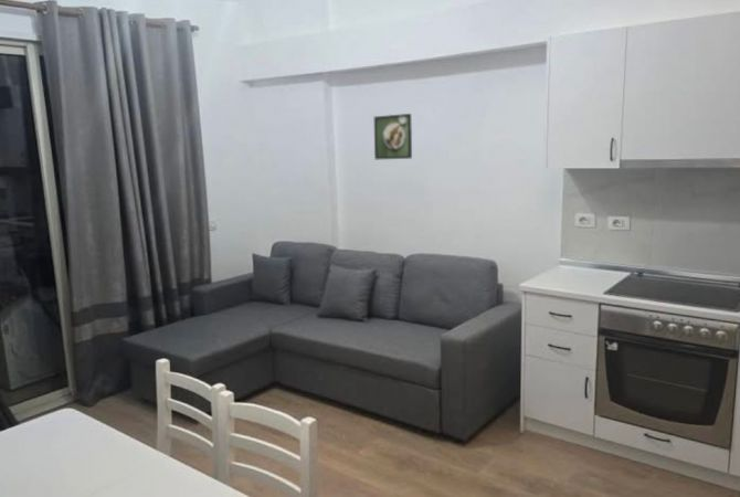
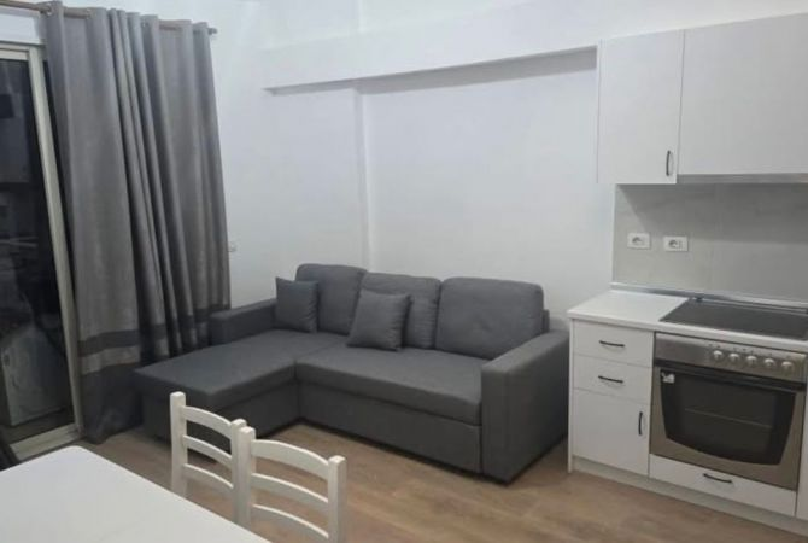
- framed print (392, 137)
